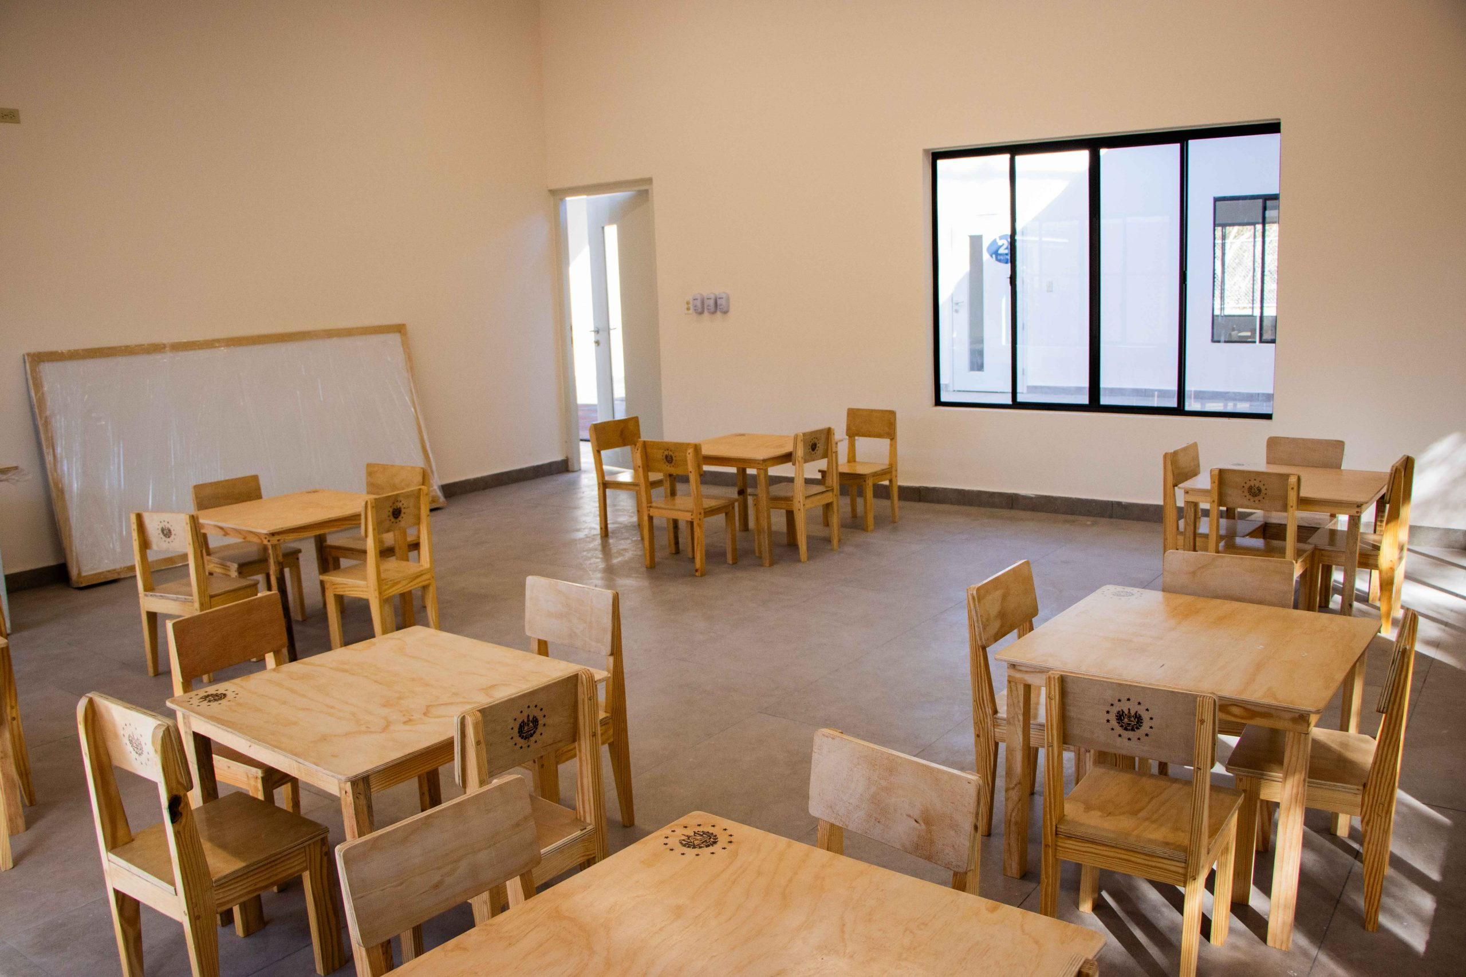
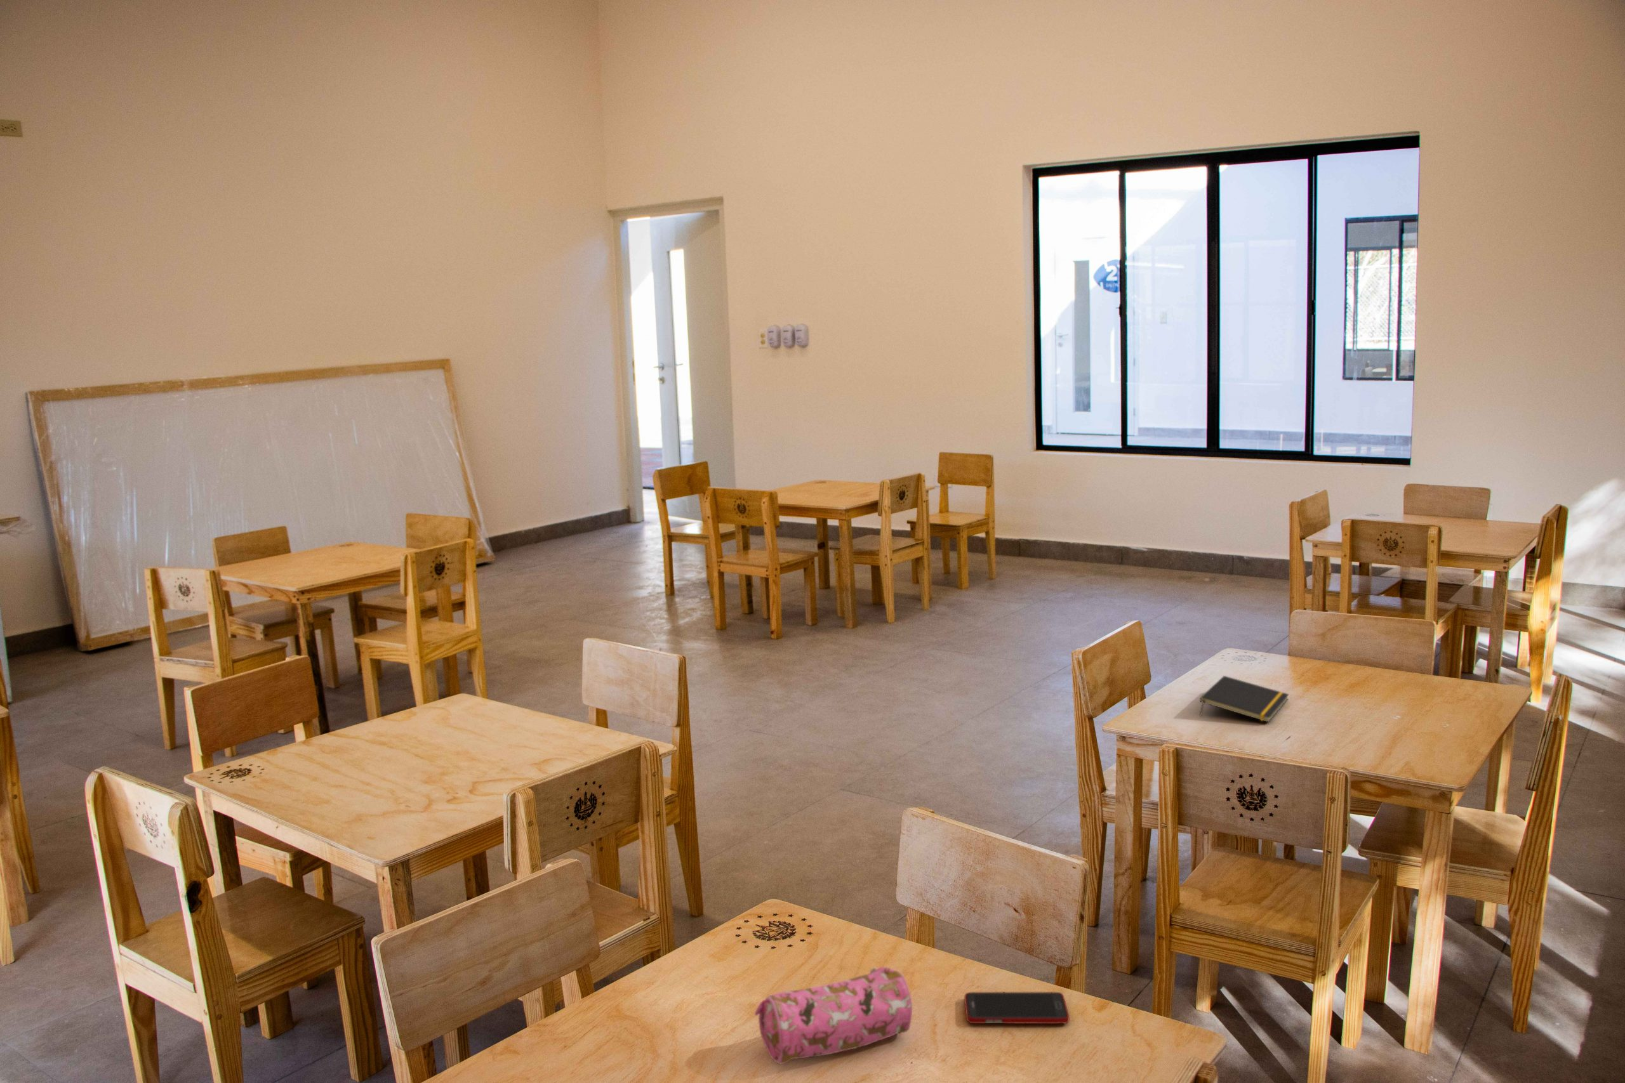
+ pencil case (834, 1014)
+ cell phone (1016, 1008)
+ notepad (1245, 697)
